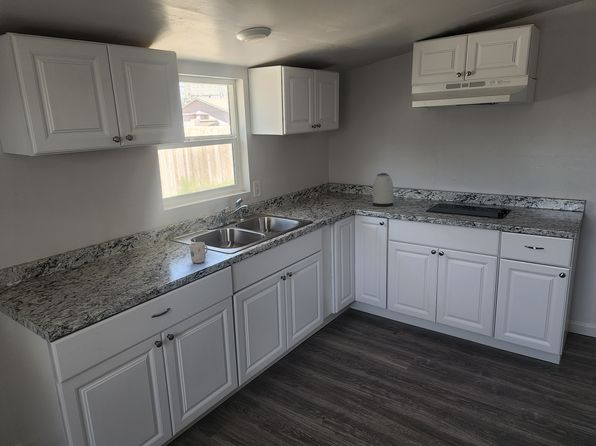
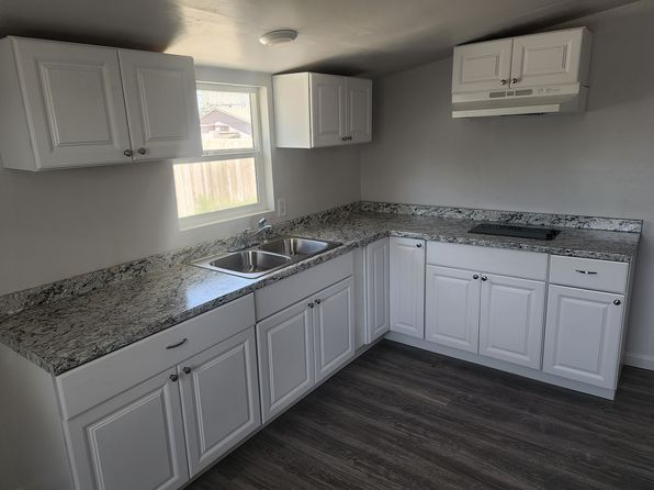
- mug (199, 249)
- kettle (381, 188)
